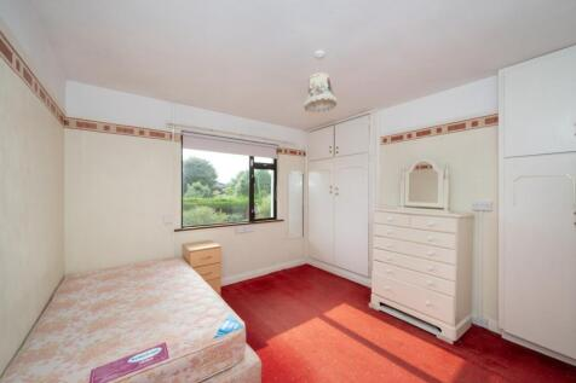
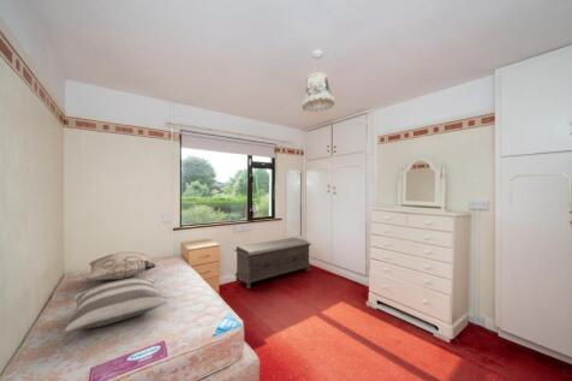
+ pillow (119, 299)
+ decorative pillow (121, 264)
+ bench (274, 260)
